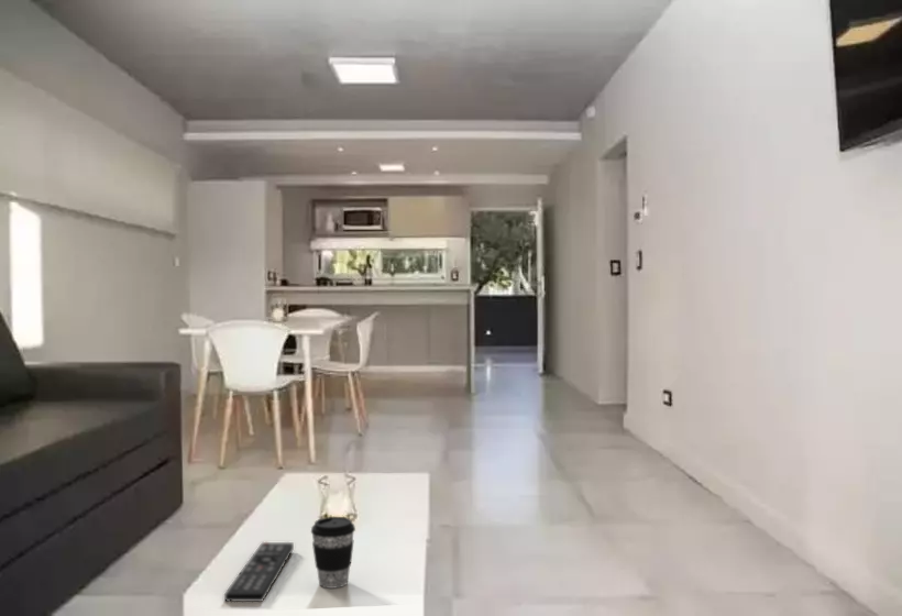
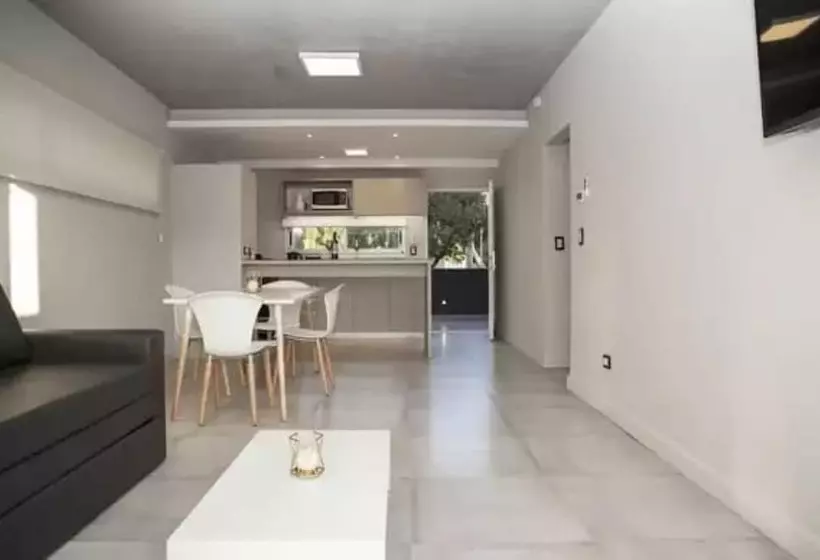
- coffee cup (333, 552)
- remote control (262, 568)
